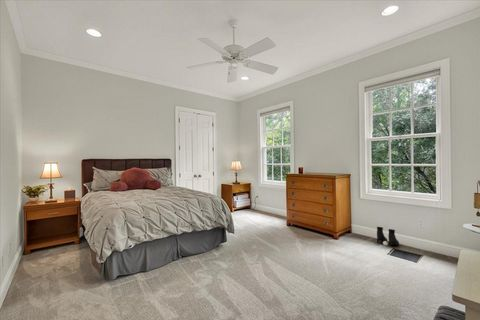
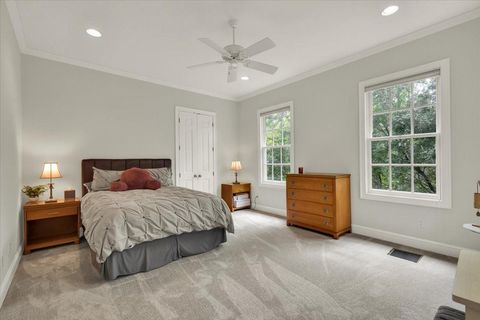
- boots (388, 235)
